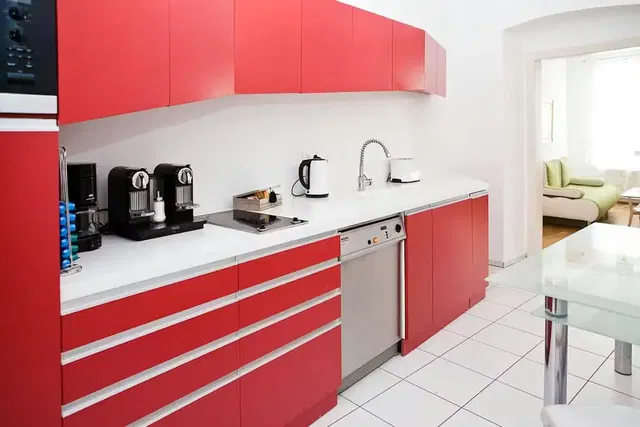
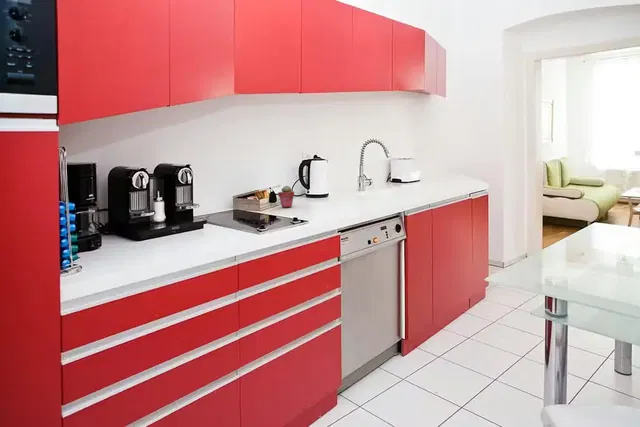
+ potted succulent (286, 196)
